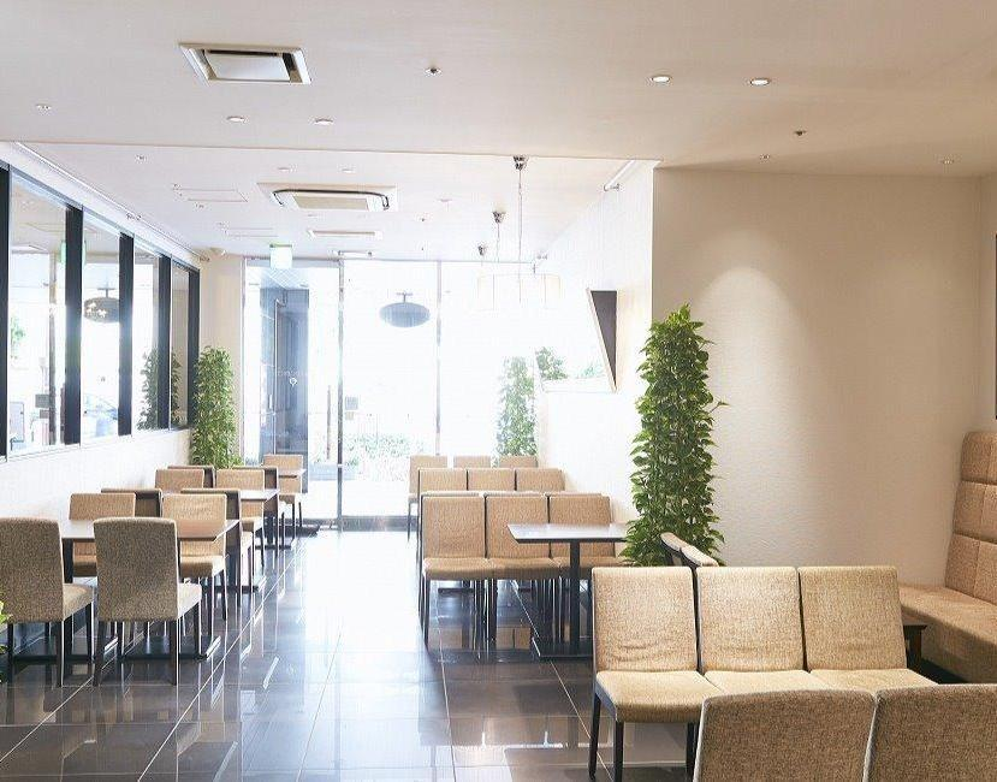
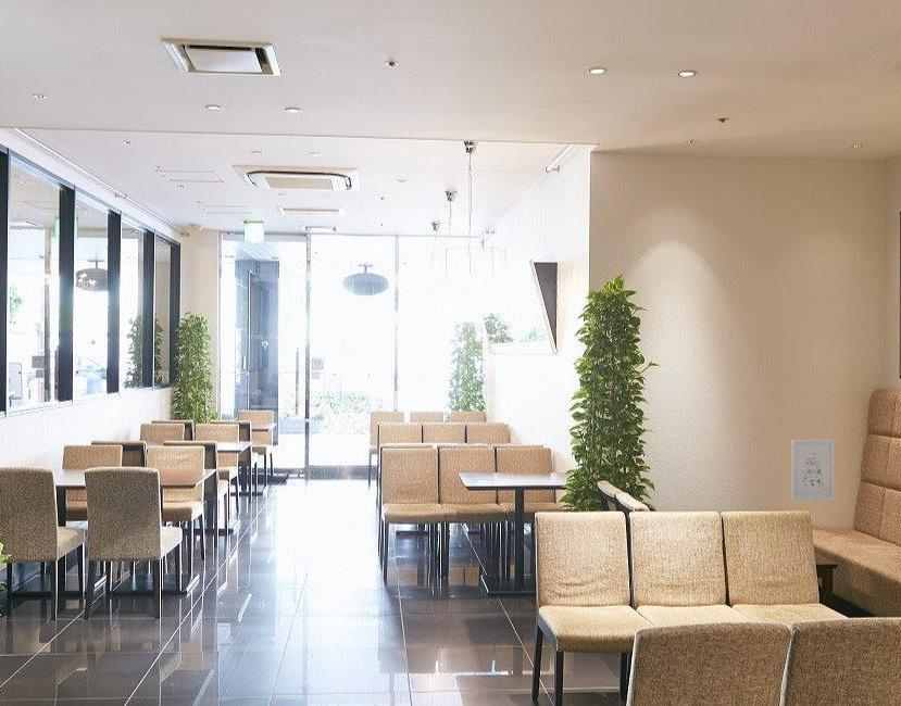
+ wall art (812, 469)
